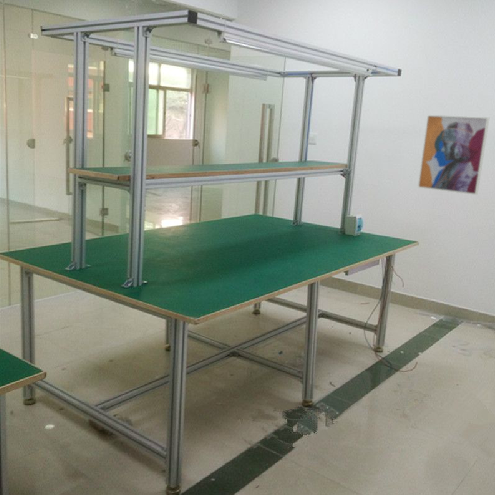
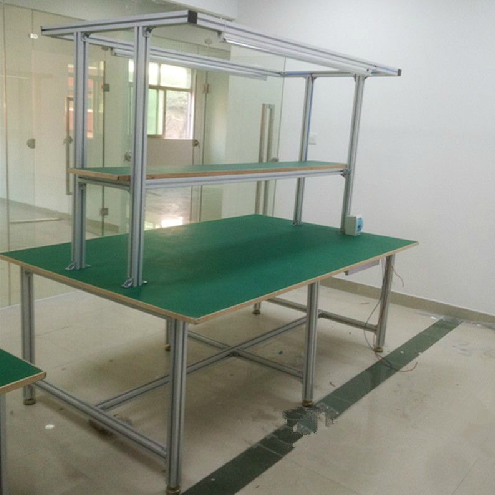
- wall art (451, 154)
